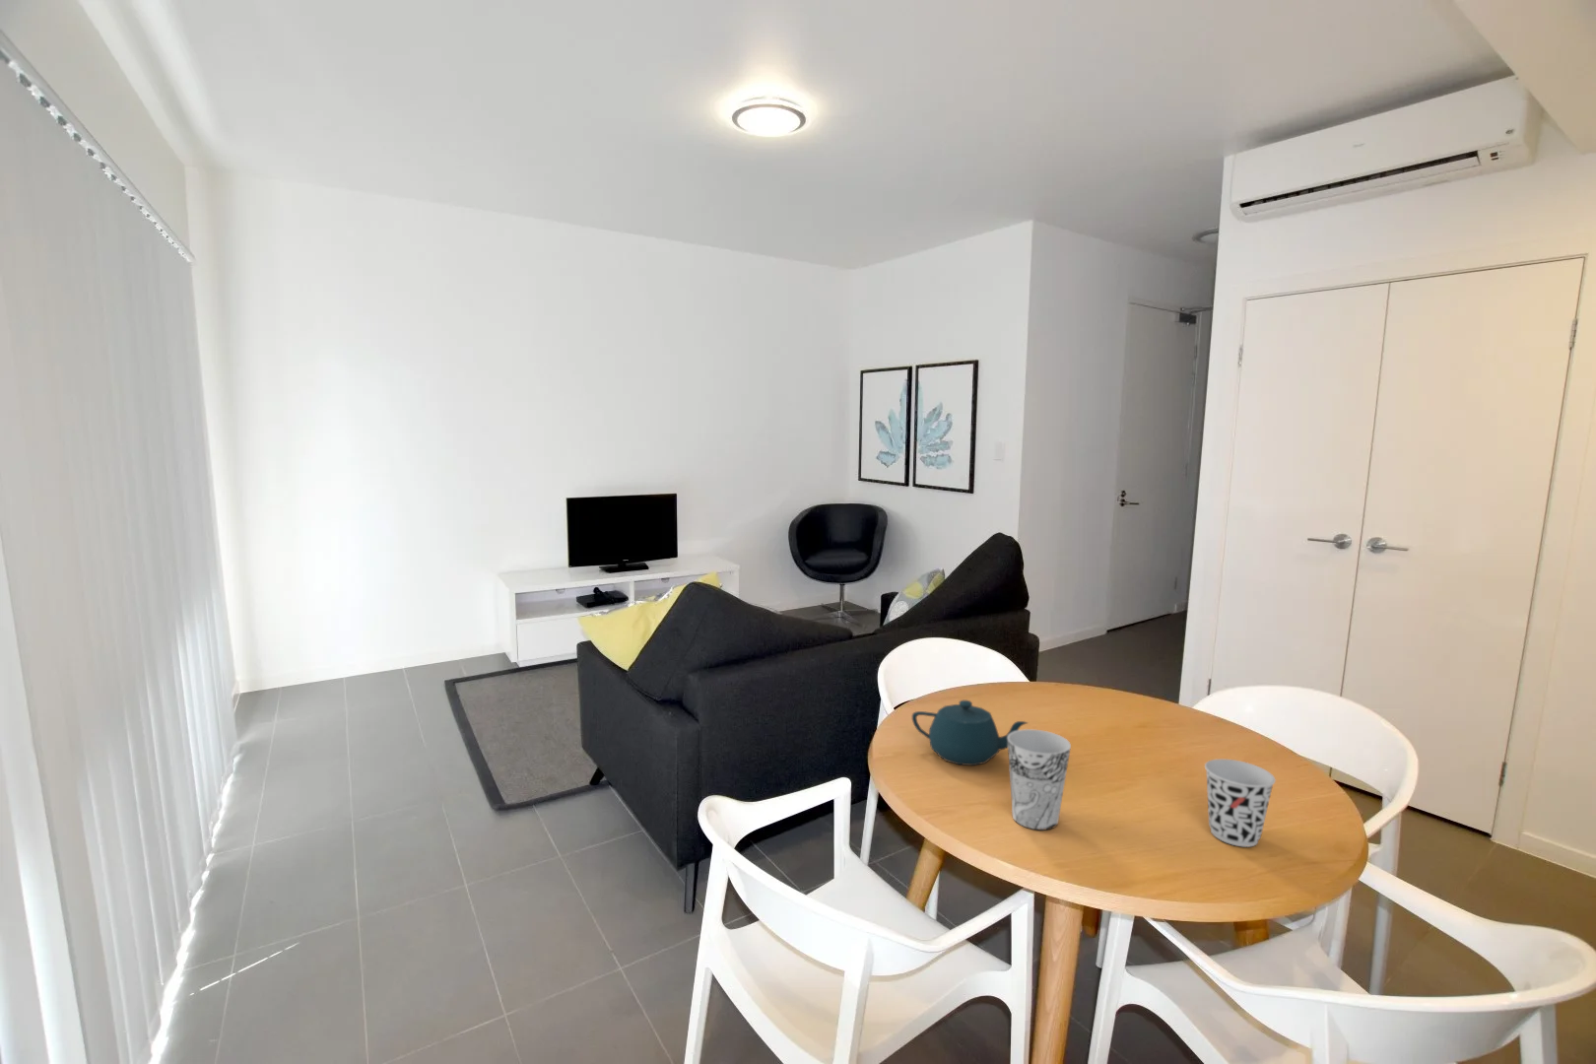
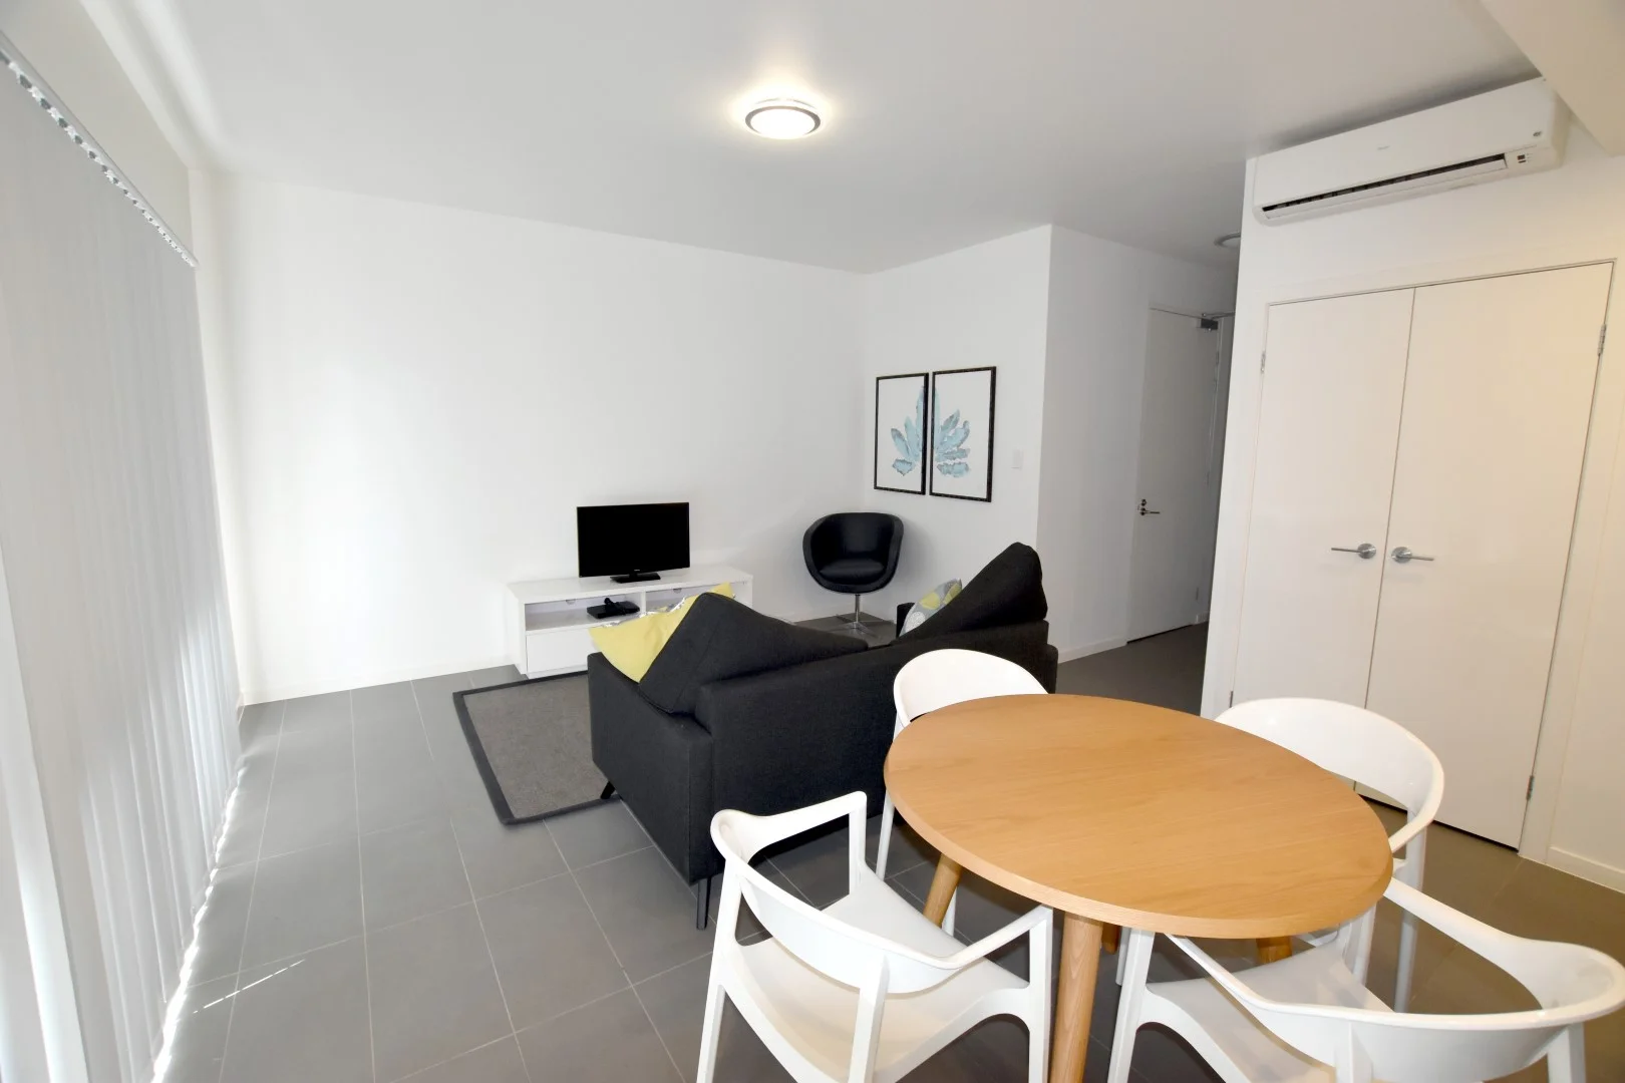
- cup (1236, 803)
- cup (1037, 779)
- teapot (968, 729)
